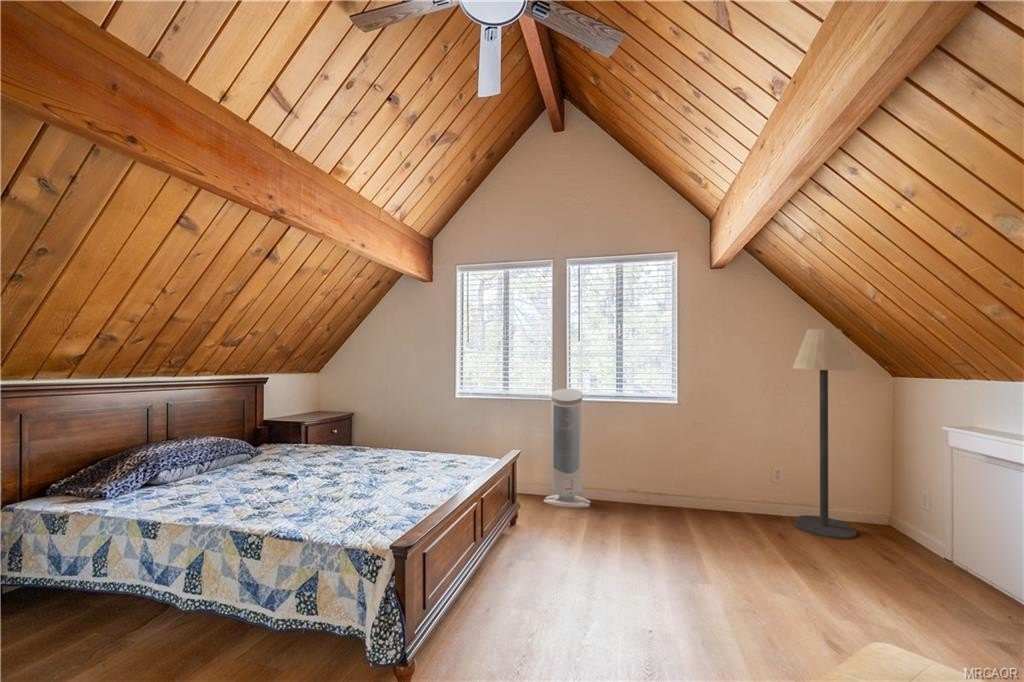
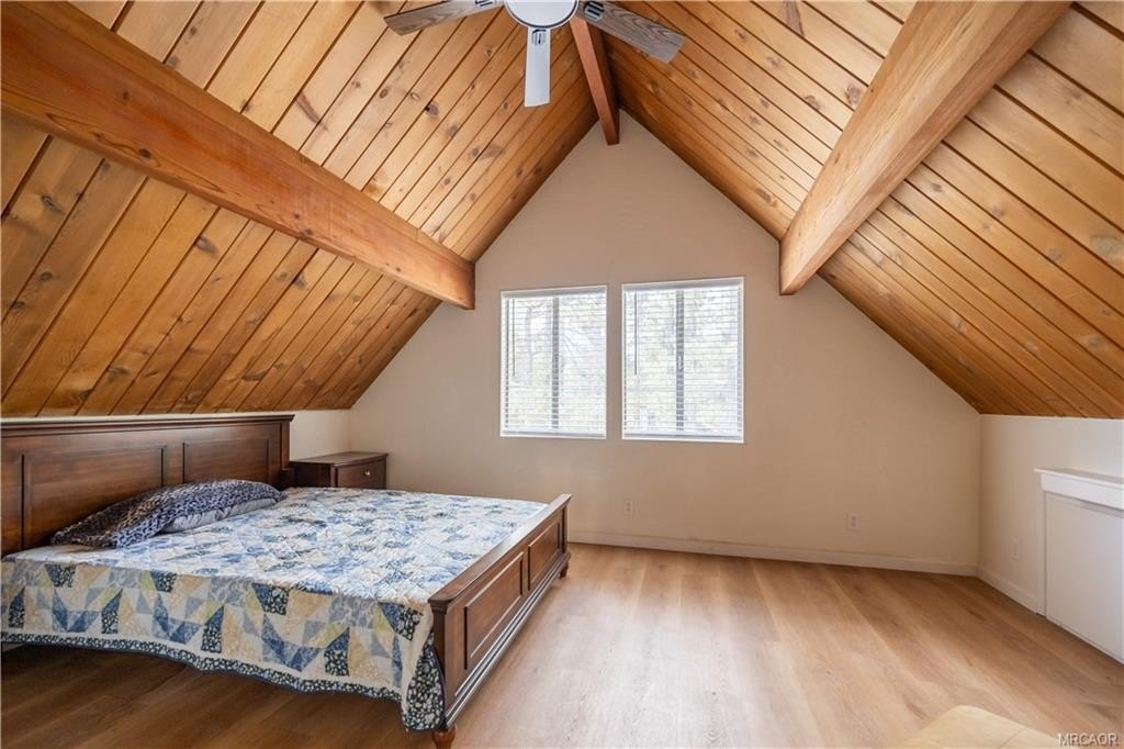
- floor lamp (823, 428)
- air purifier (566, 445)
